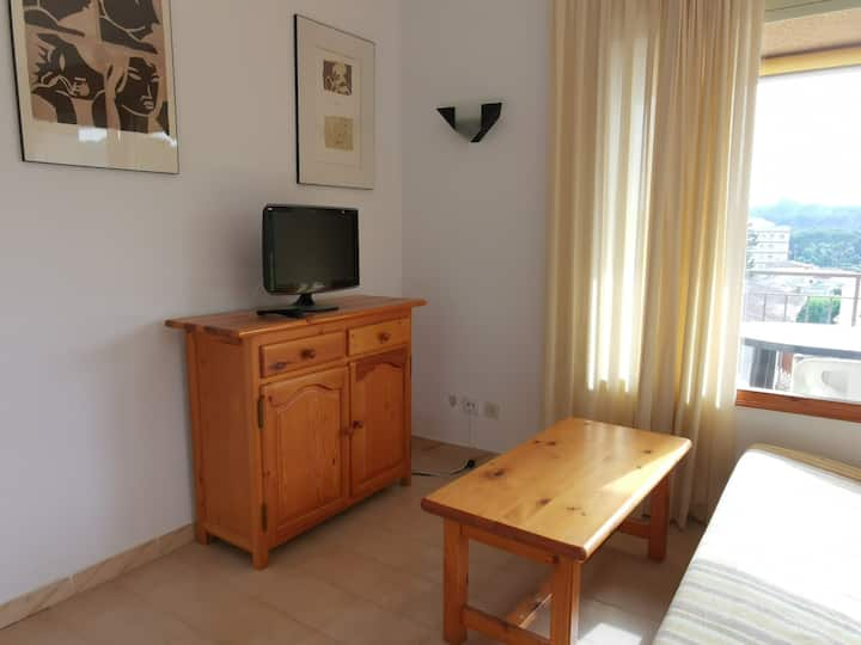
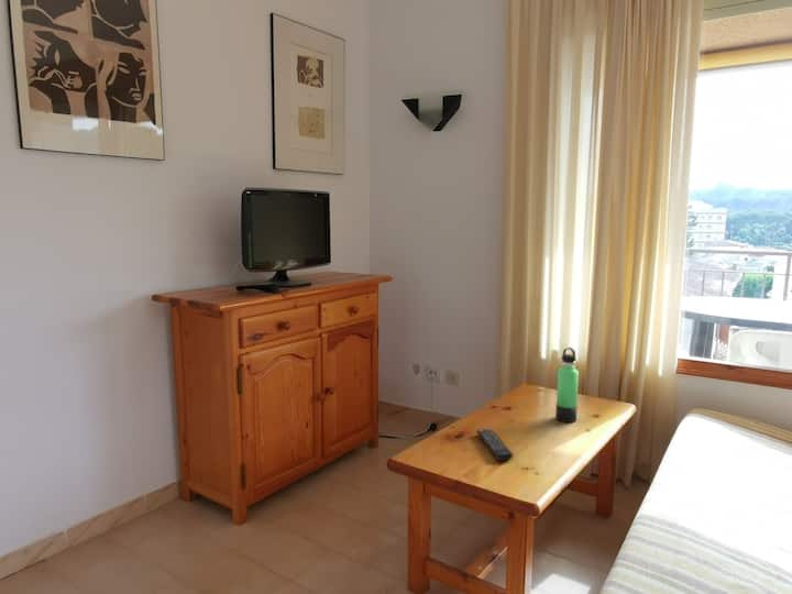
+ thermos bottle (568, 383)
+ remote control (493, 443)
